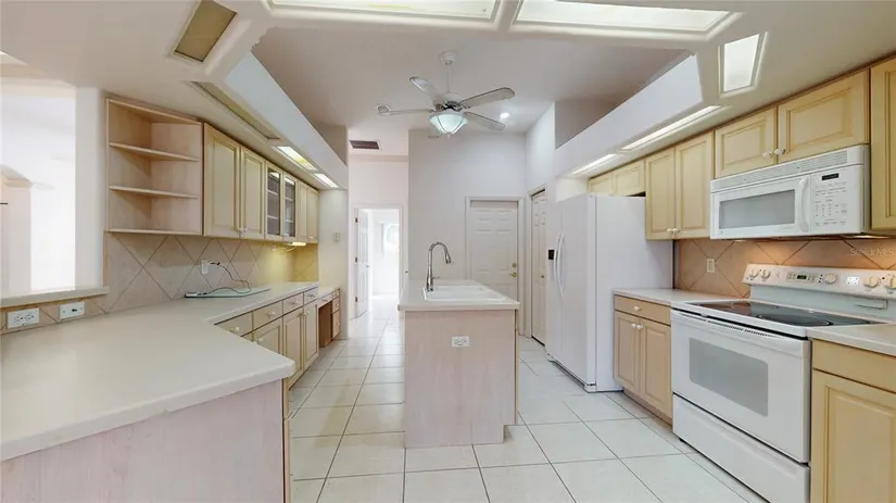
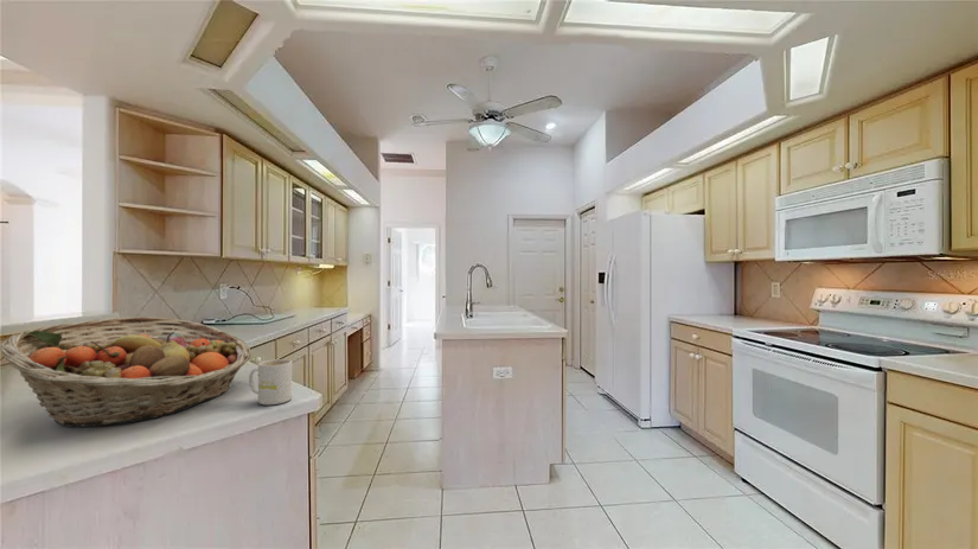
+ mug (269, 381)
+ fruit basket (147, 360)
